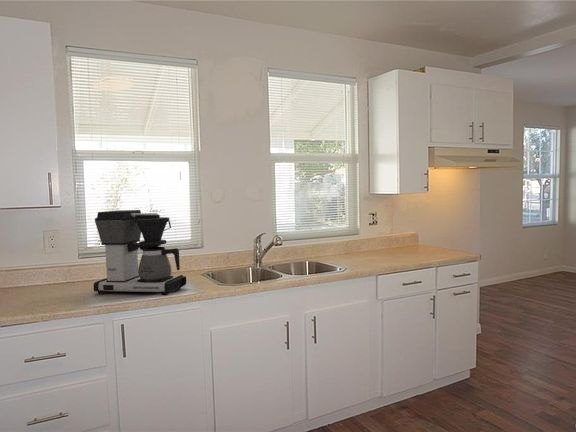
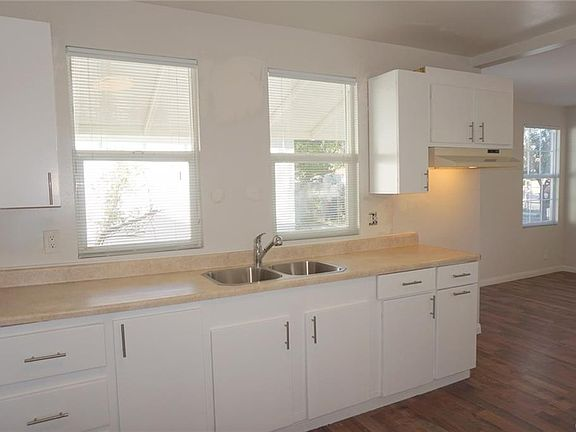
- coffee maker (141, 249)
